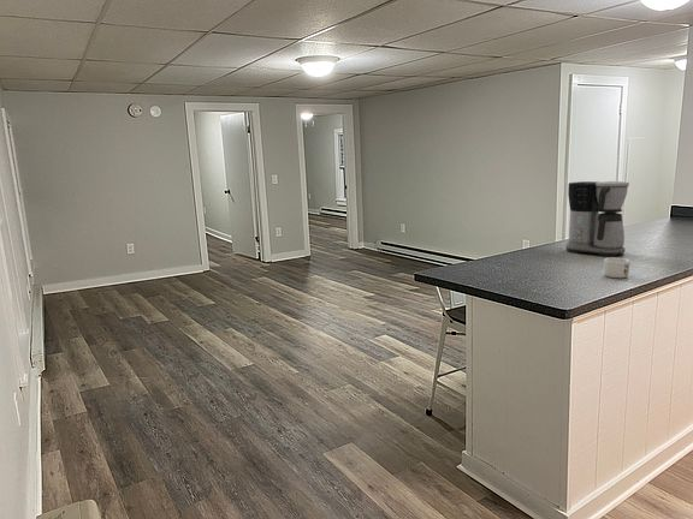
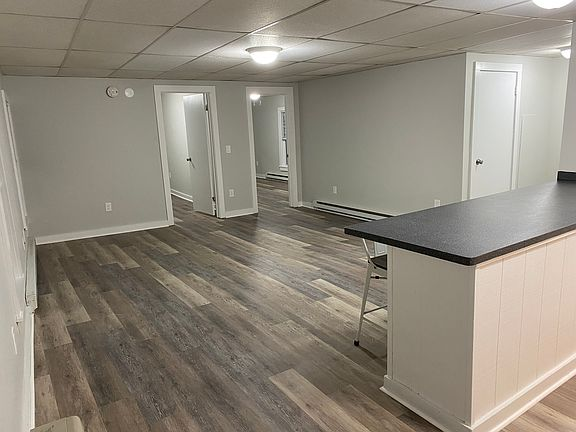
- mug (617, 267)
- coffee maker (594, 217)
